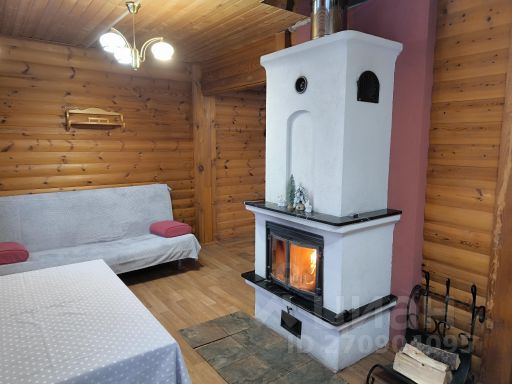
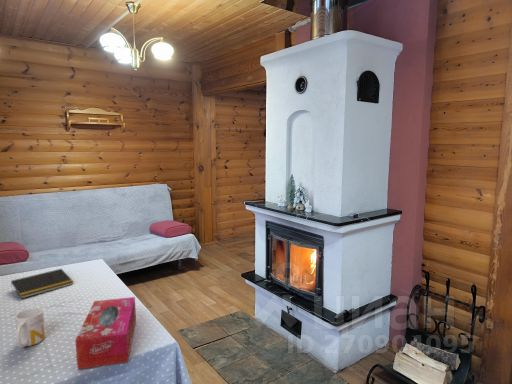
+ tissue box (109, 328)
+ mug (30, 328)
+ notepad (43, 282)
